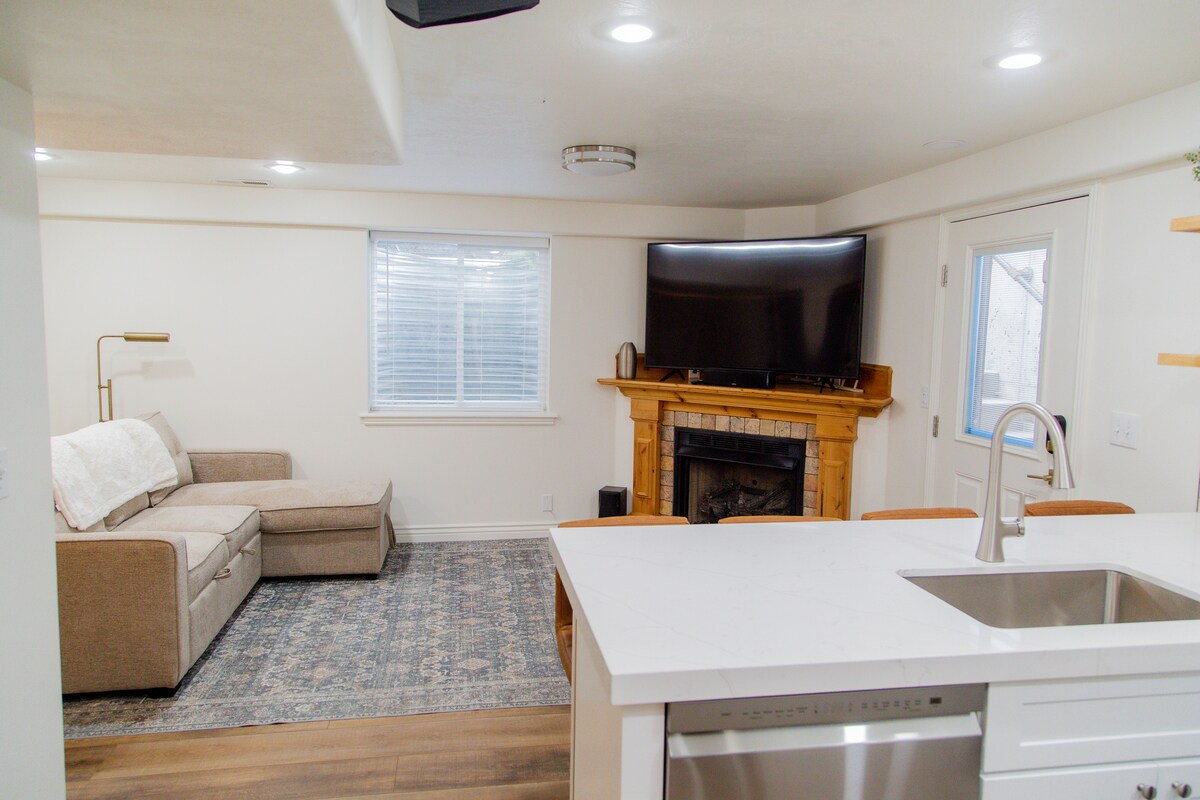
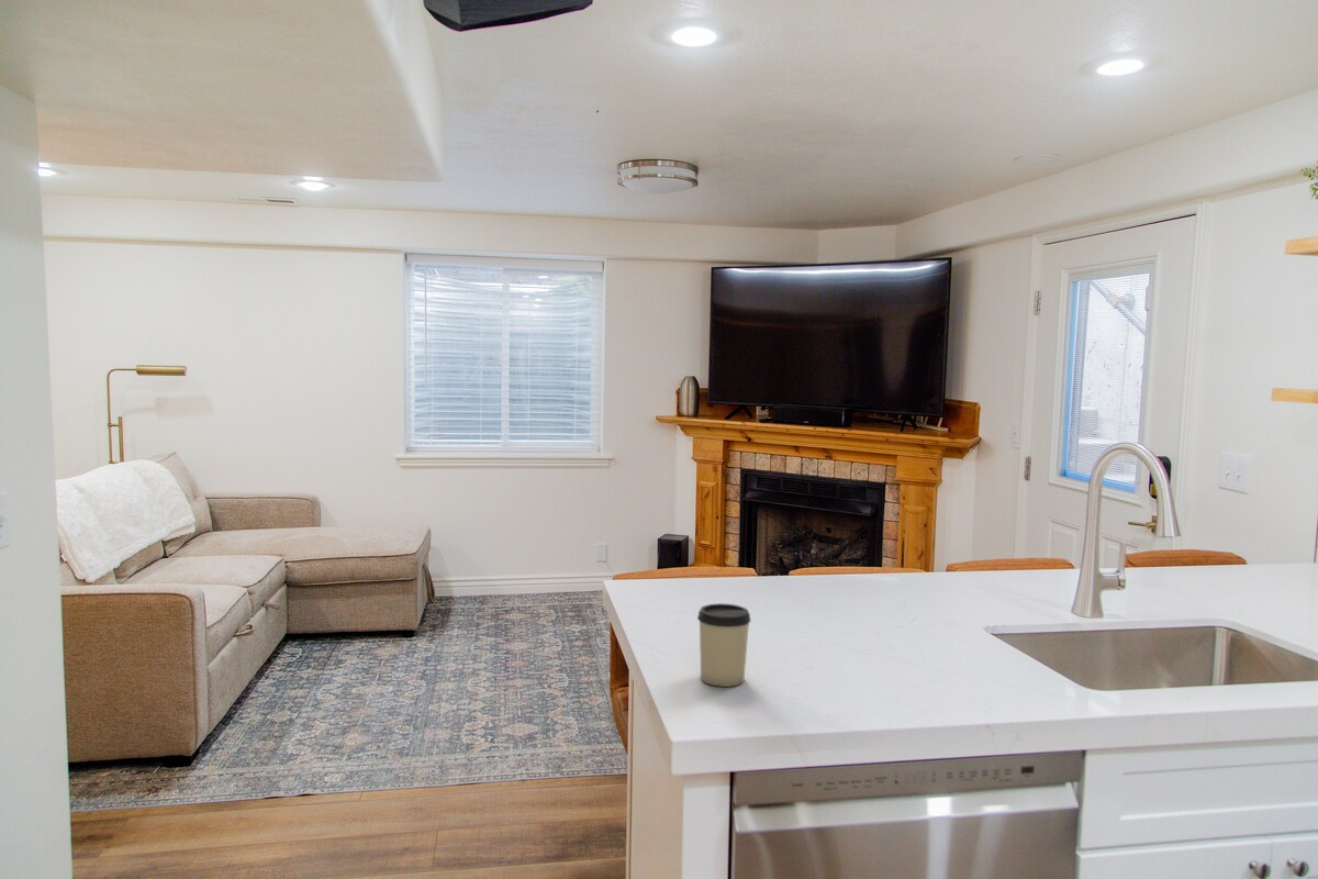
+ cup (723, 644)
